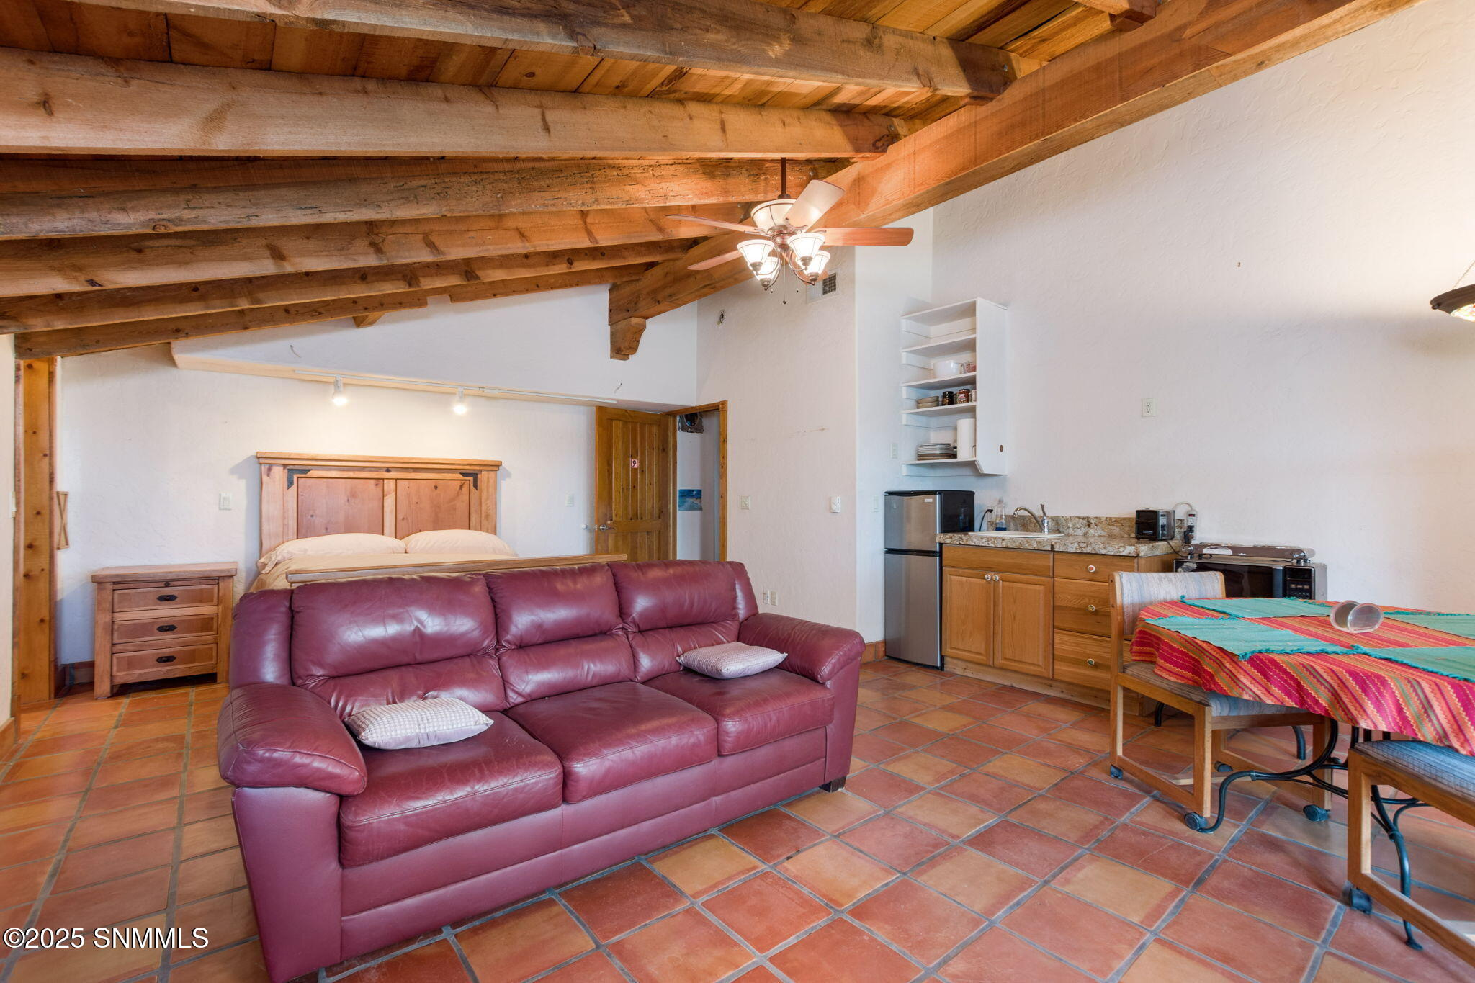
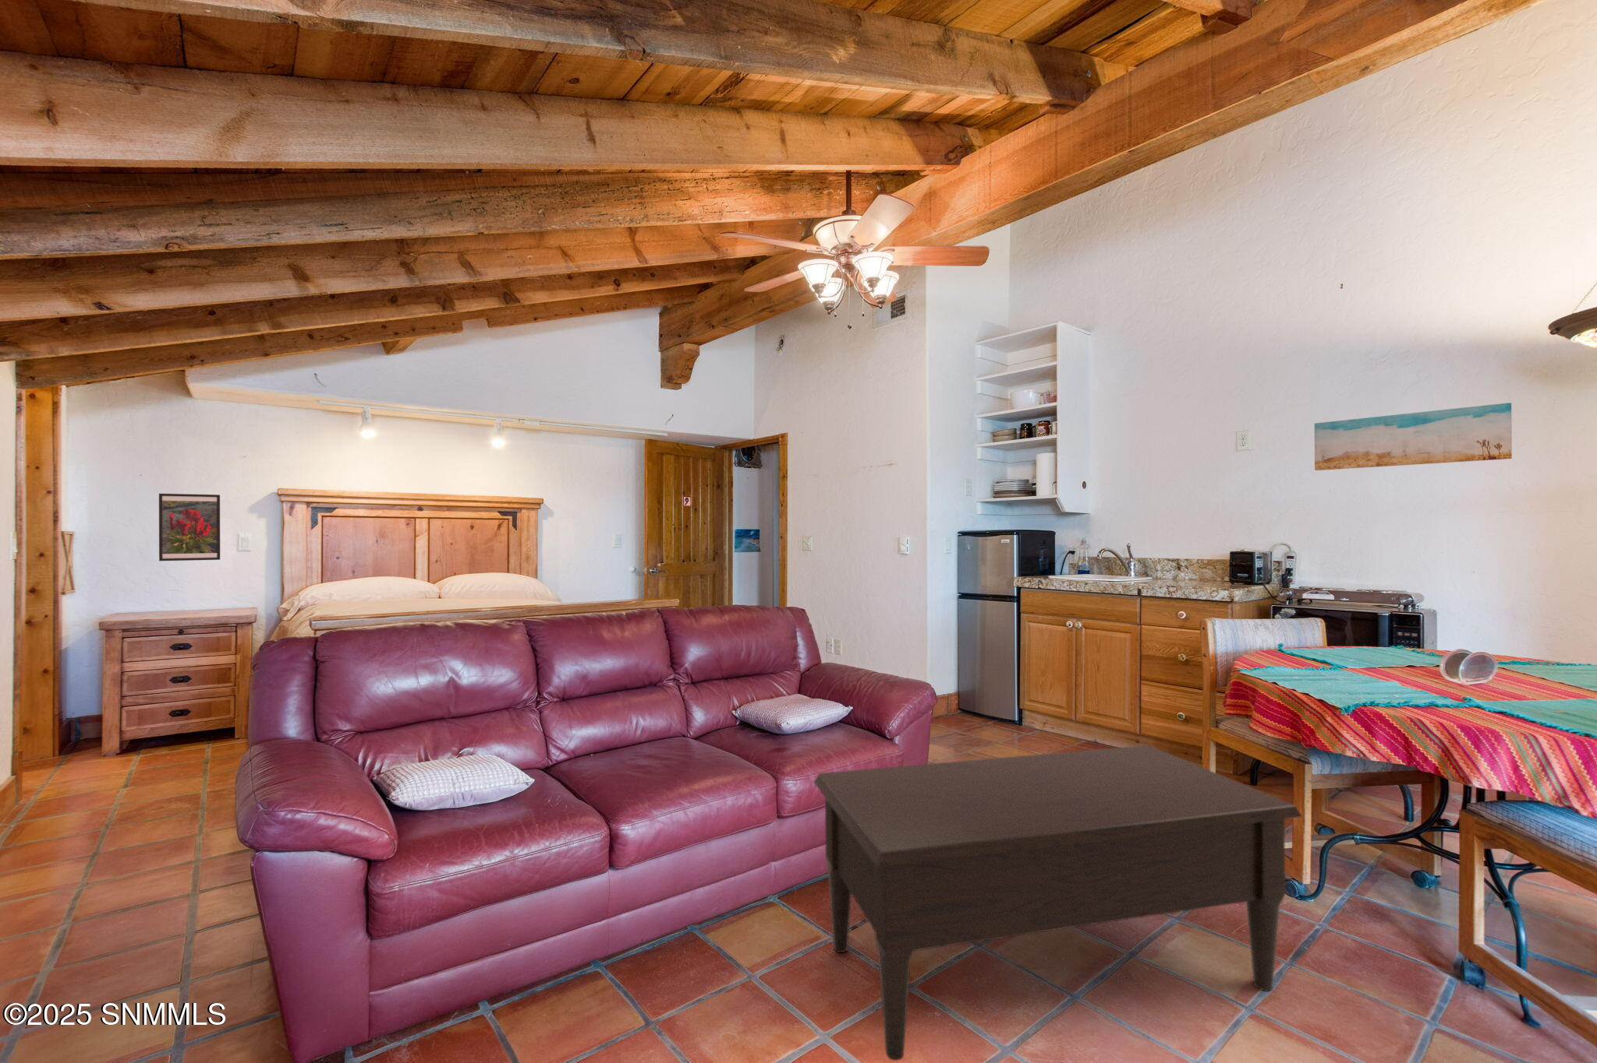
+ coffee table (1041, 877)
+ wall art (1405, 439)
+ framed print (190, 527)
